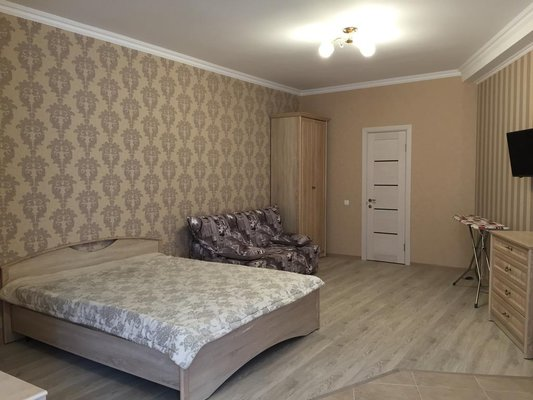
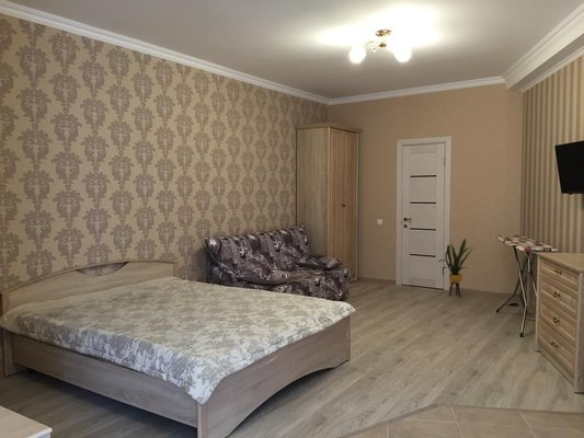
+ house plant (458, 267)
